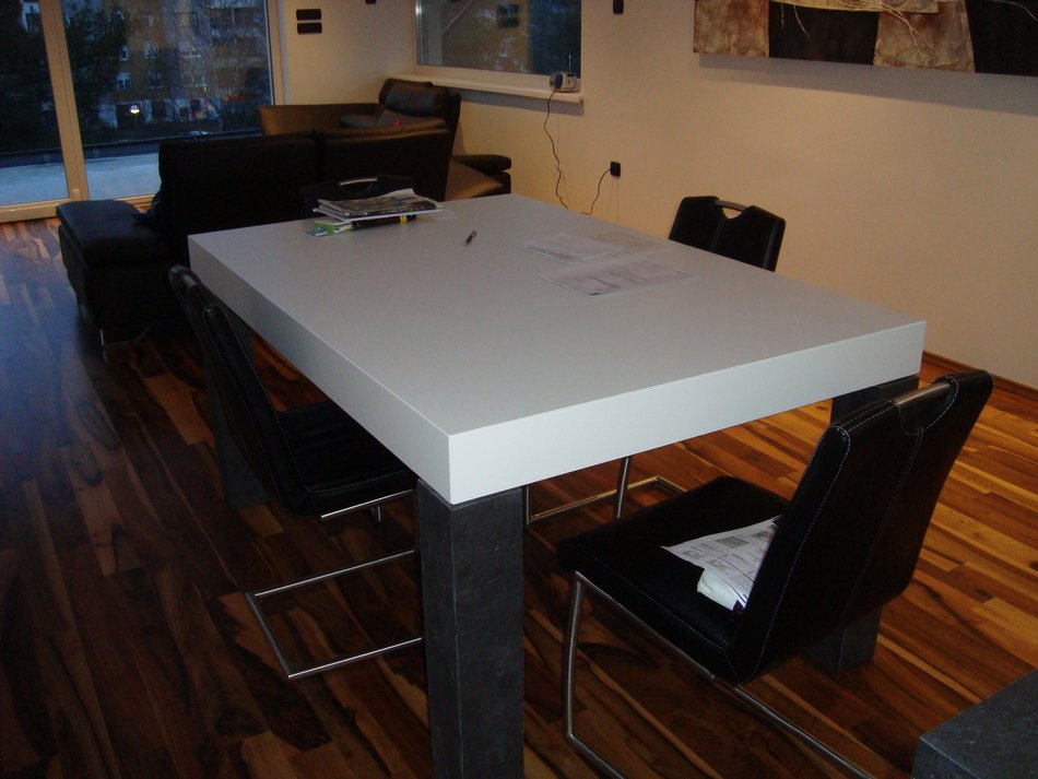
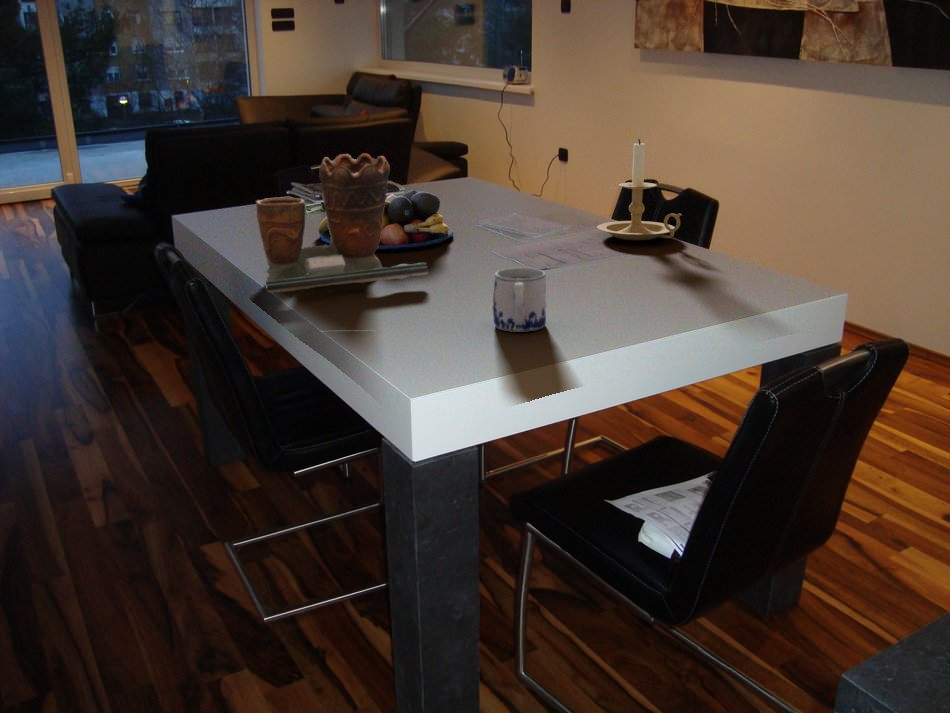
+ fruit bowl (385, 213)
+ candle holder (637, 189)
+ mug (520, 300)
+ clay pot (332, 220)
